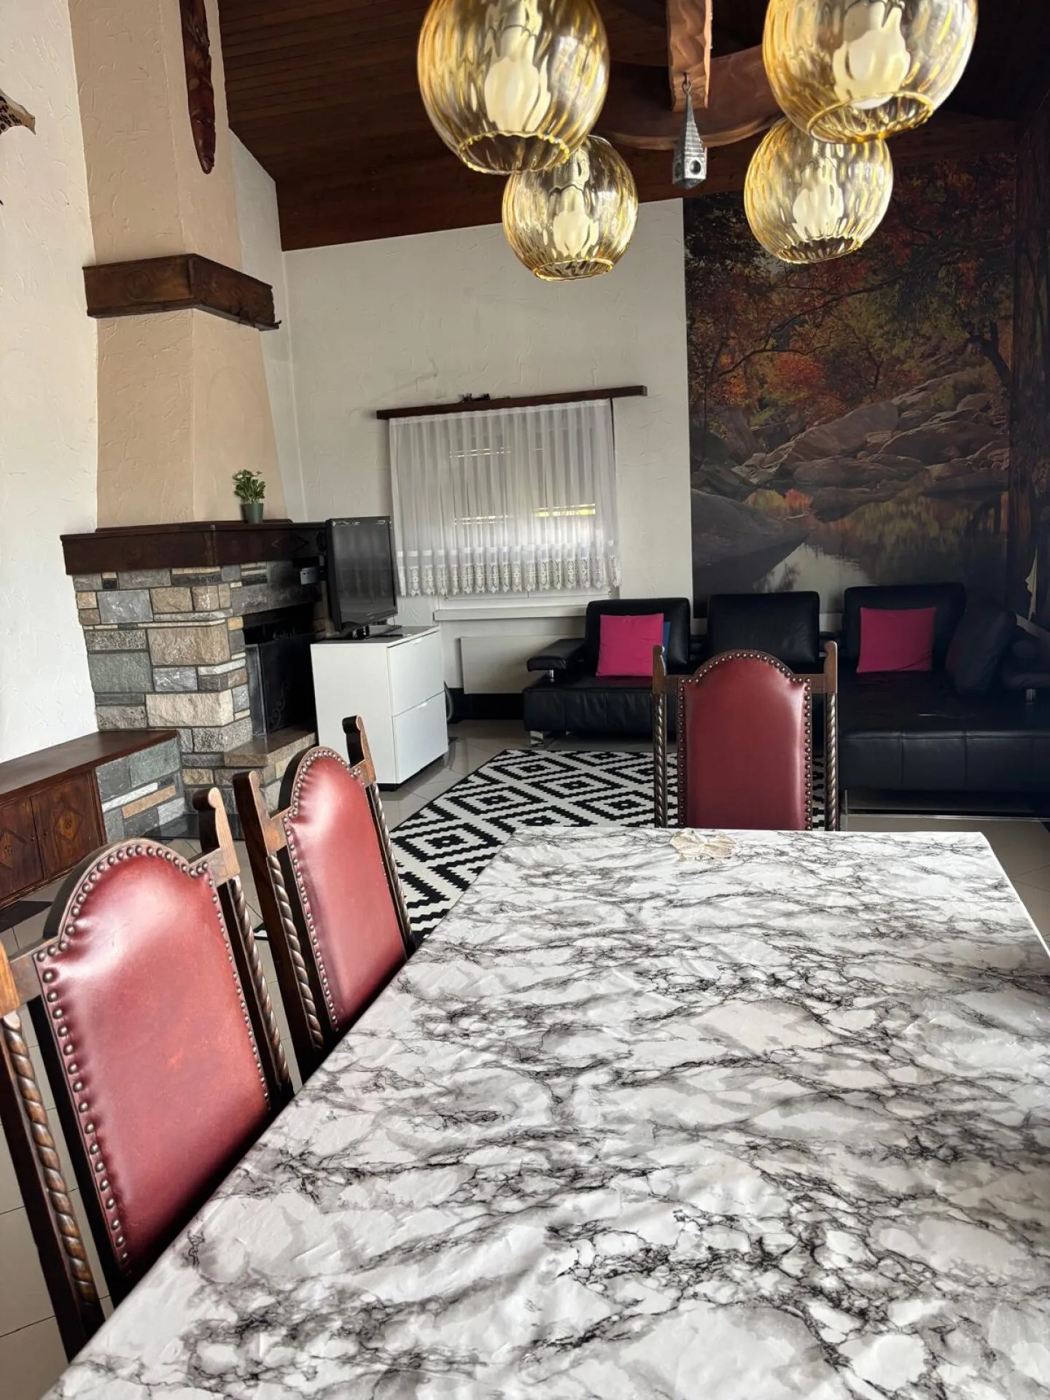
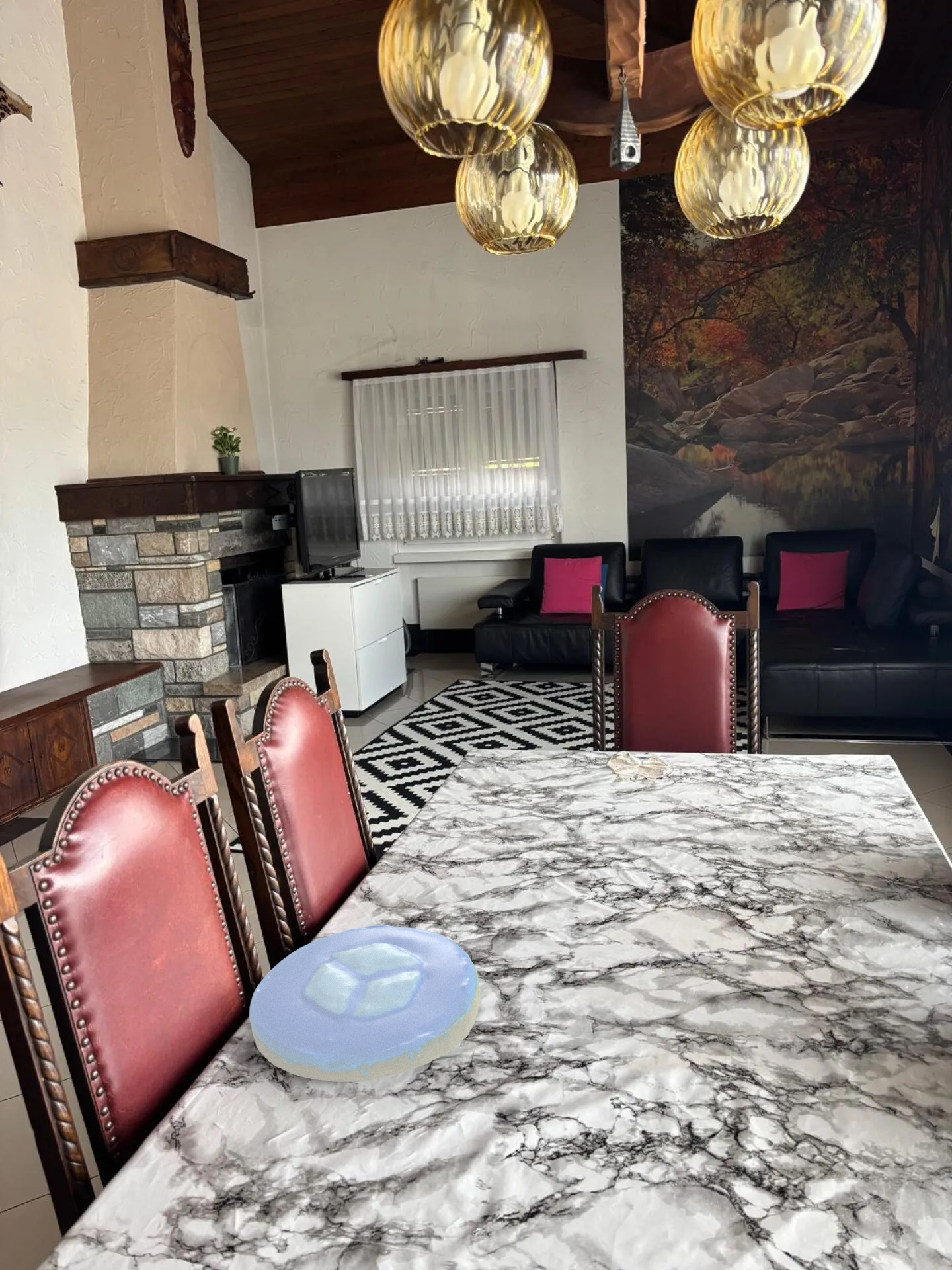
+ plate (367, 990)
